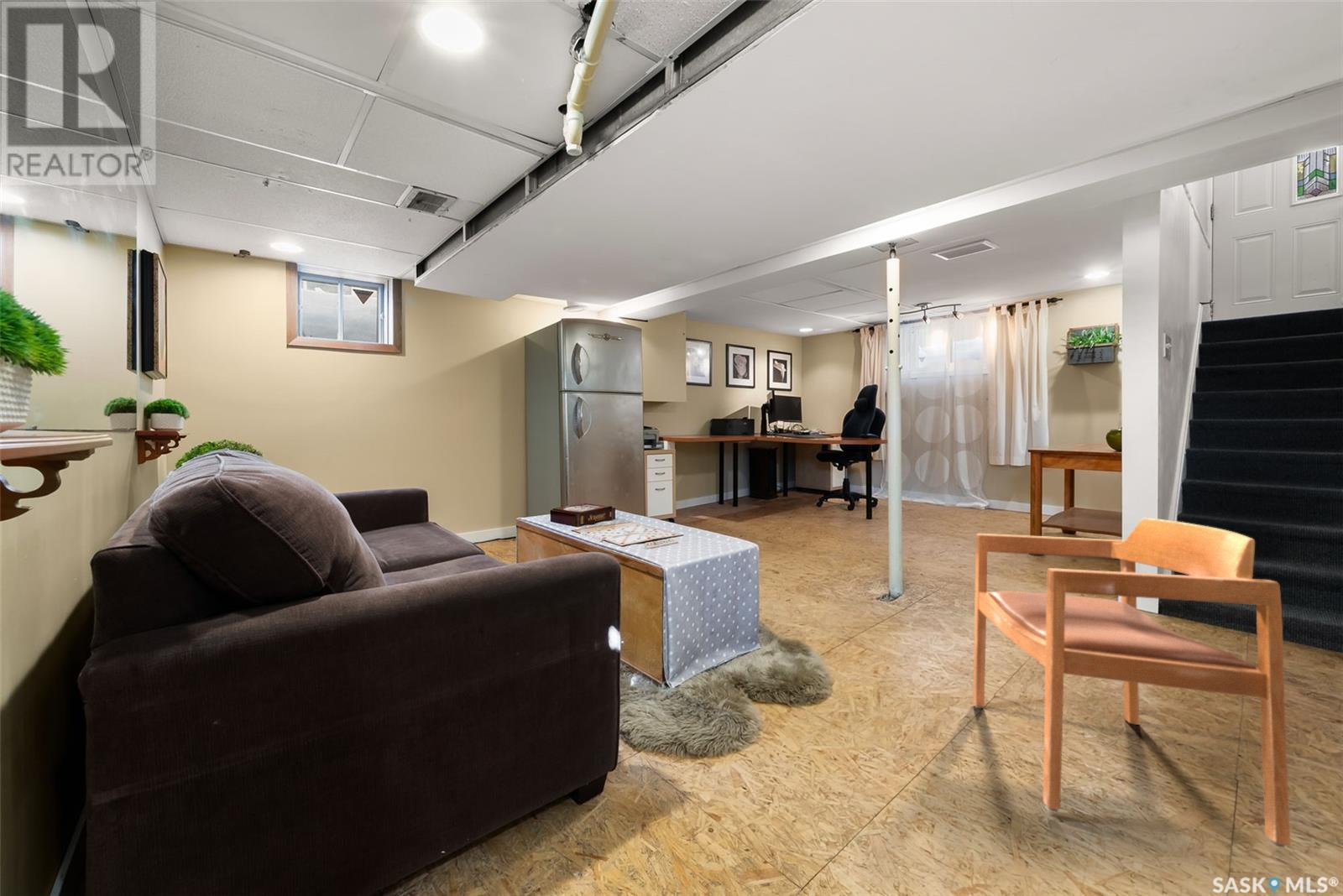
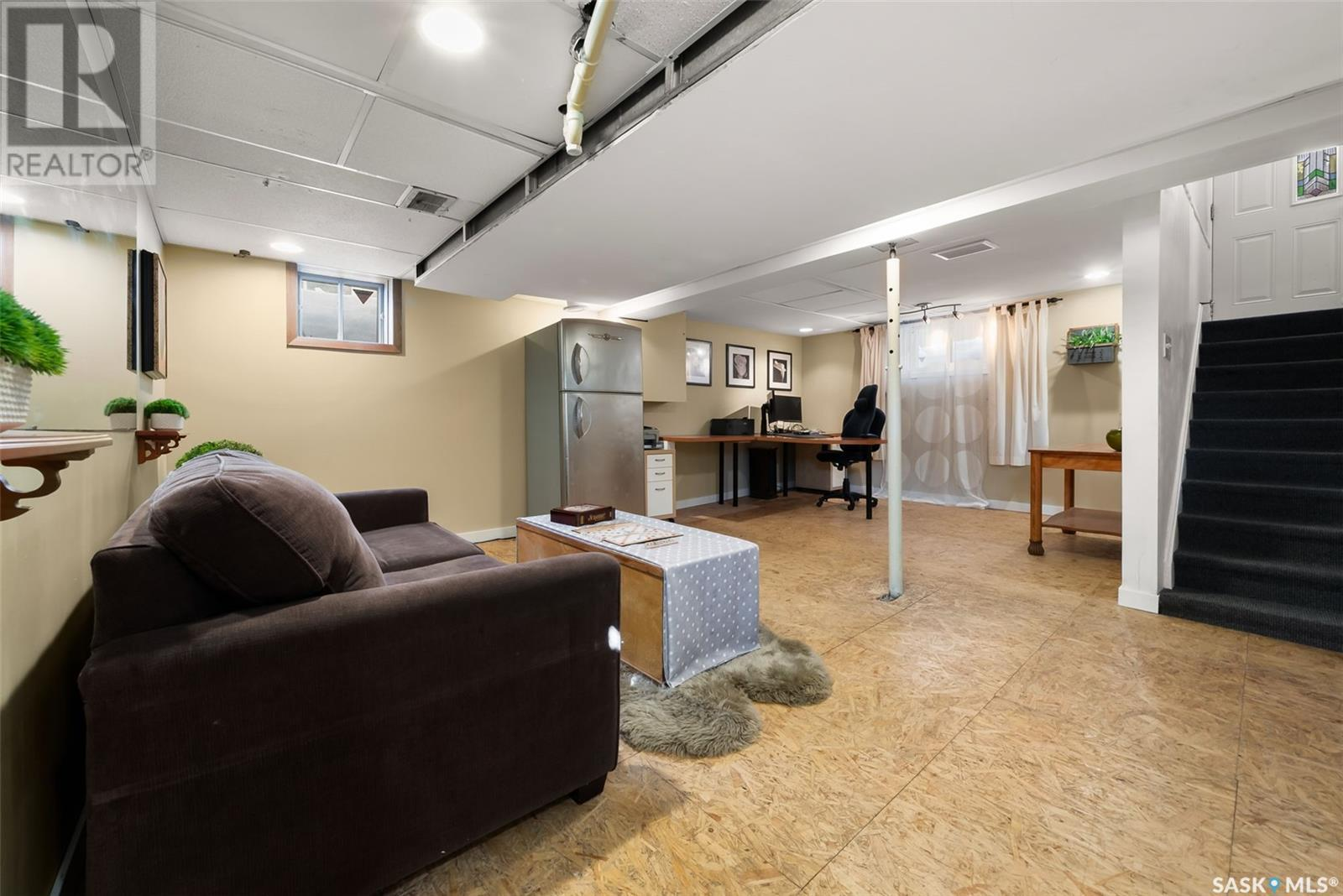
- armchair (1099, 643)
